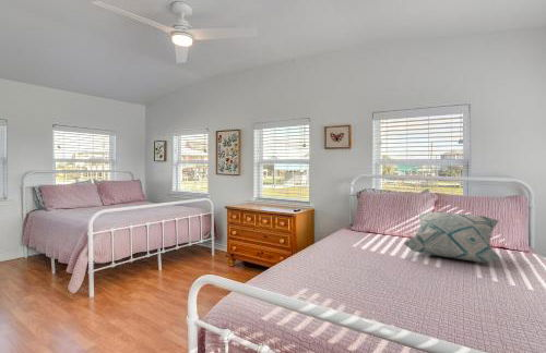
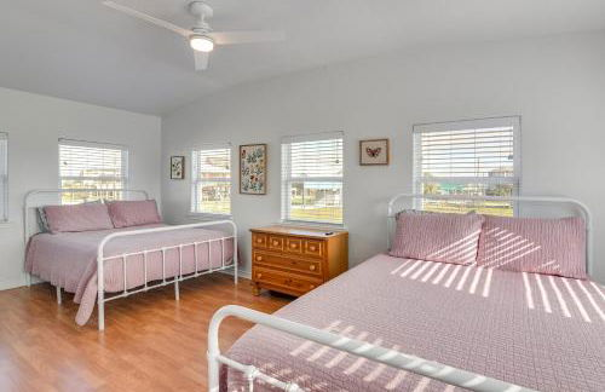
- decorative pillow (452, 234)
